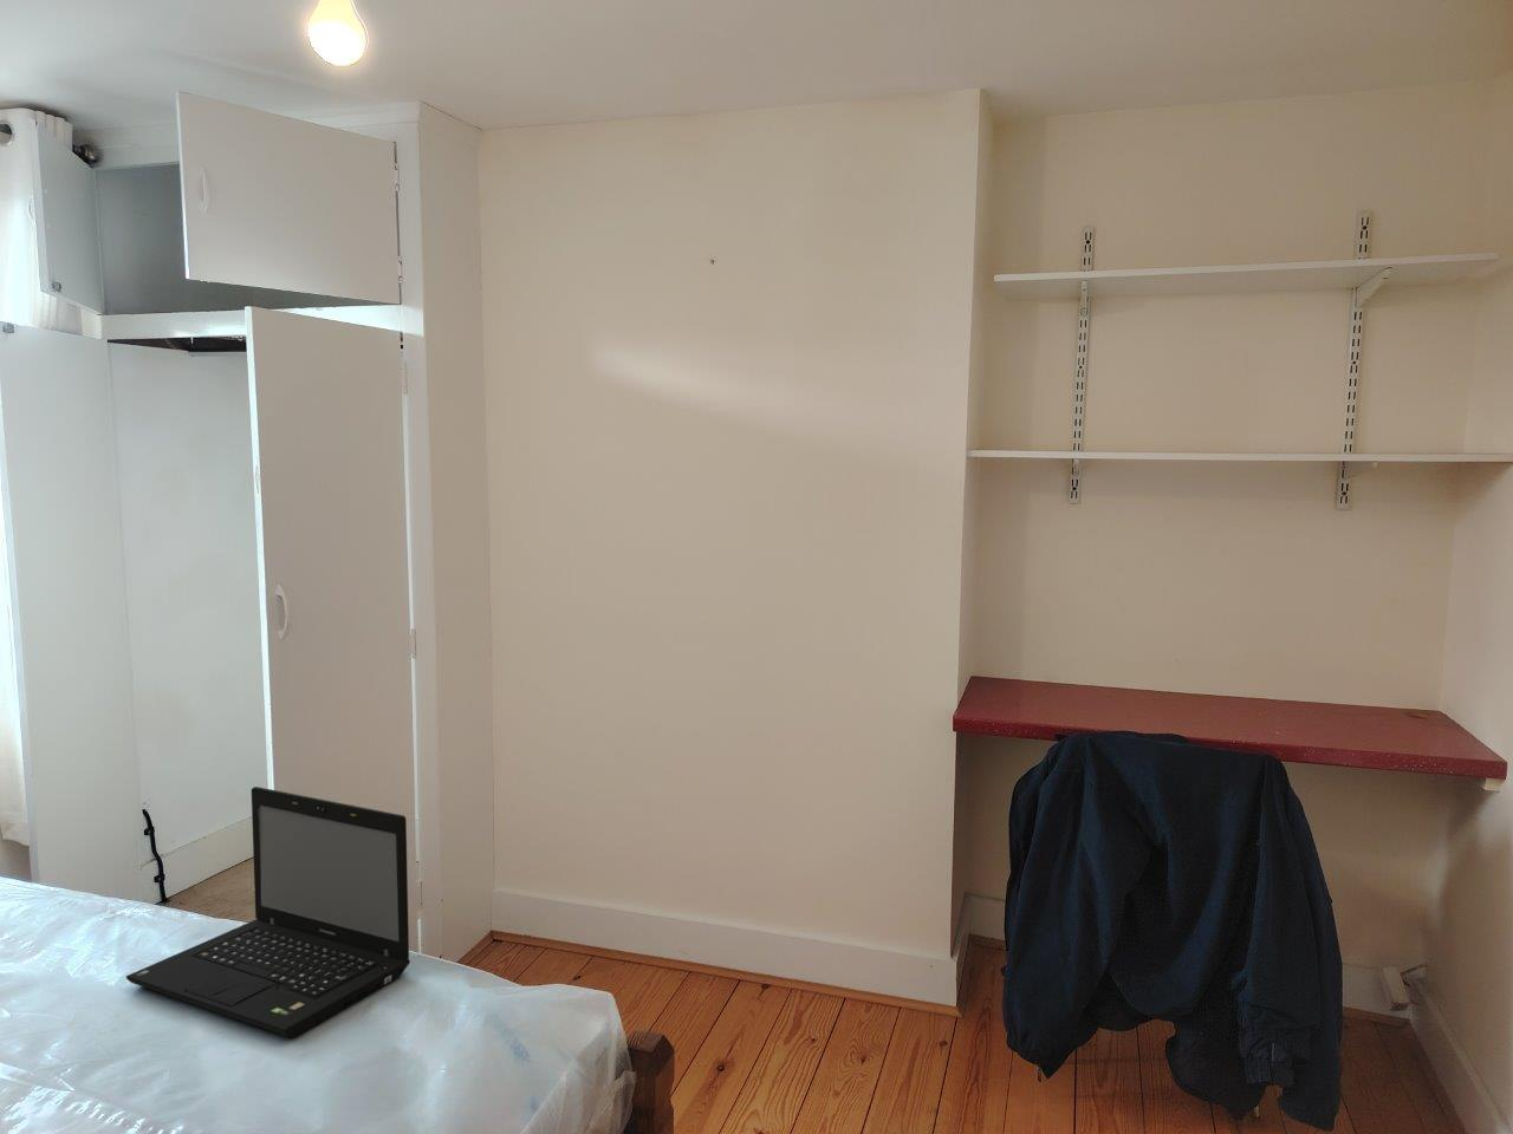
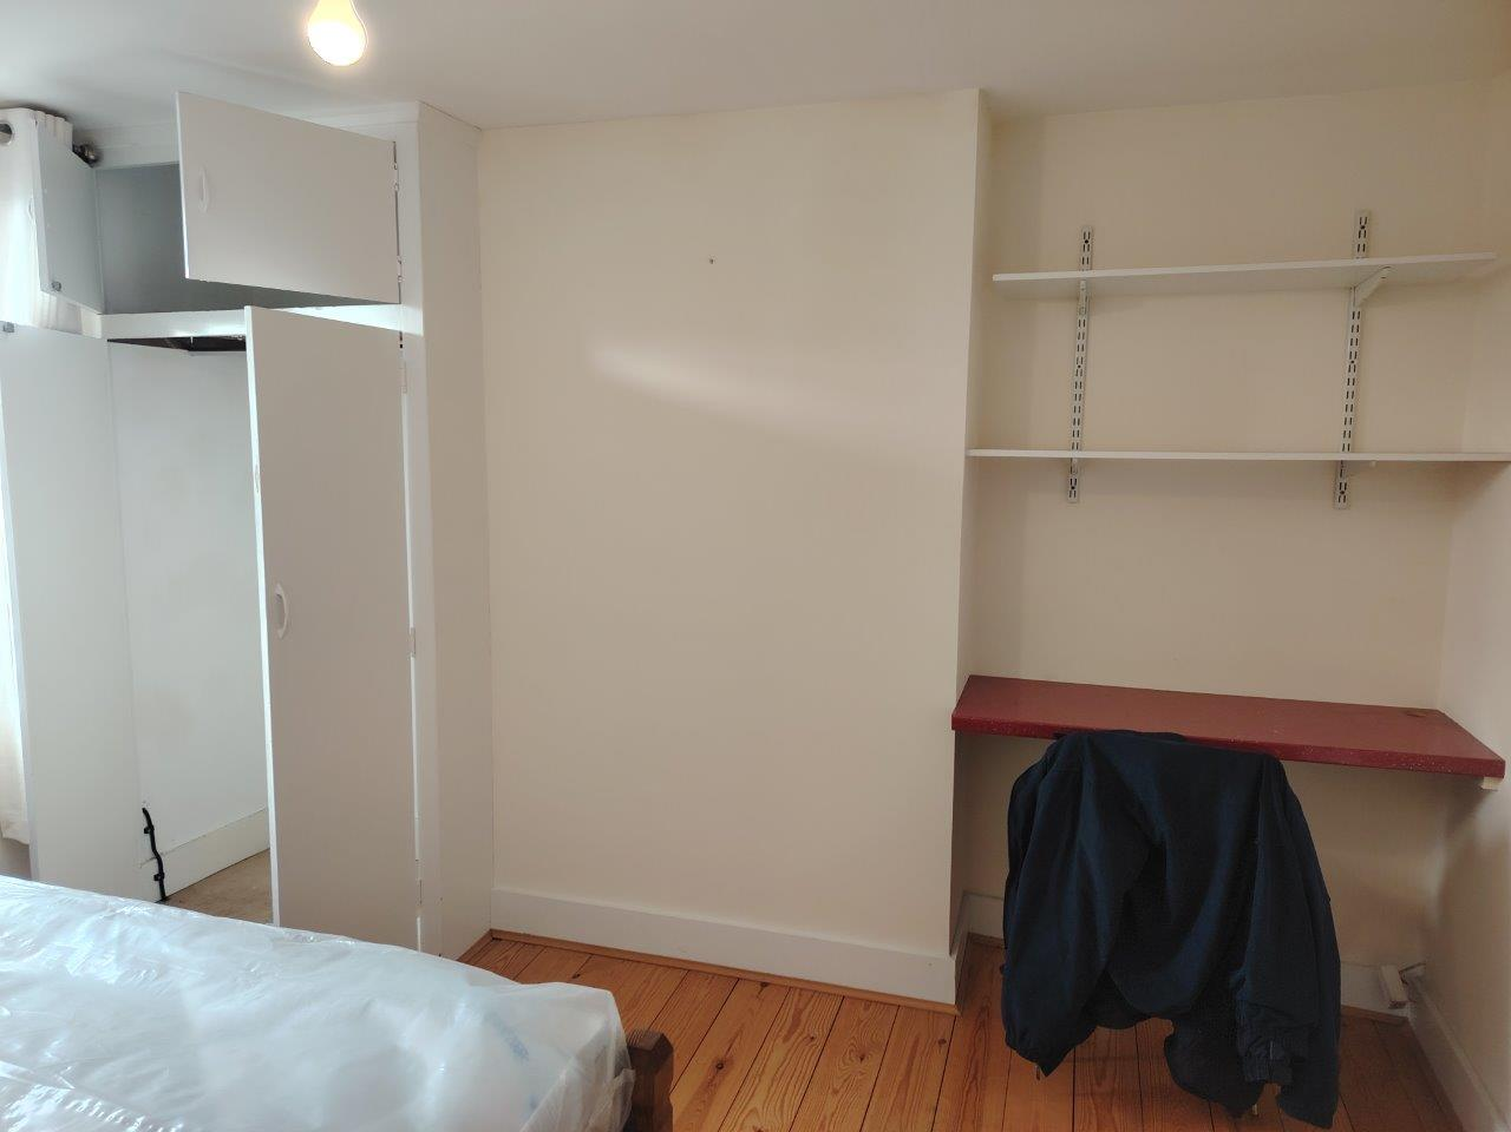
- laptop (268, 901)
